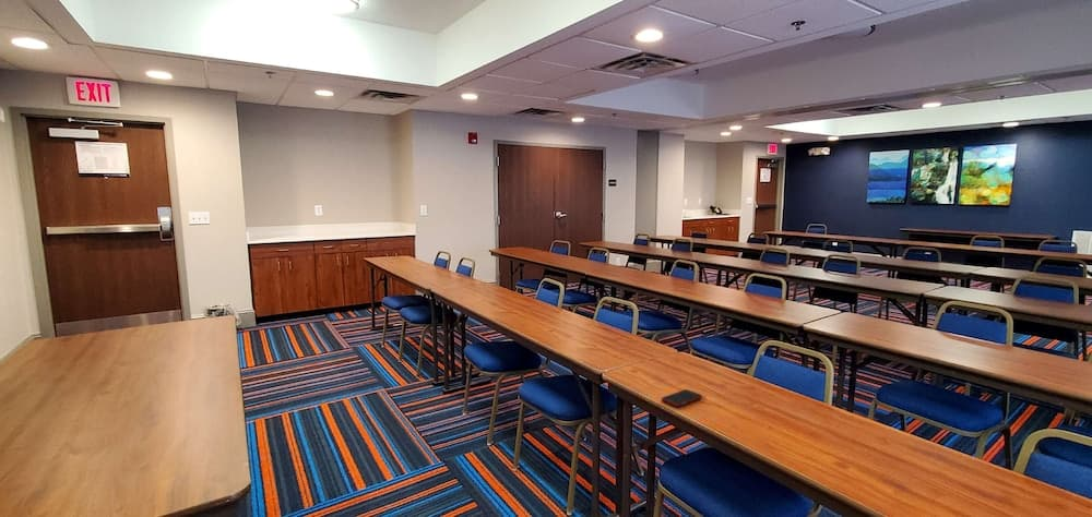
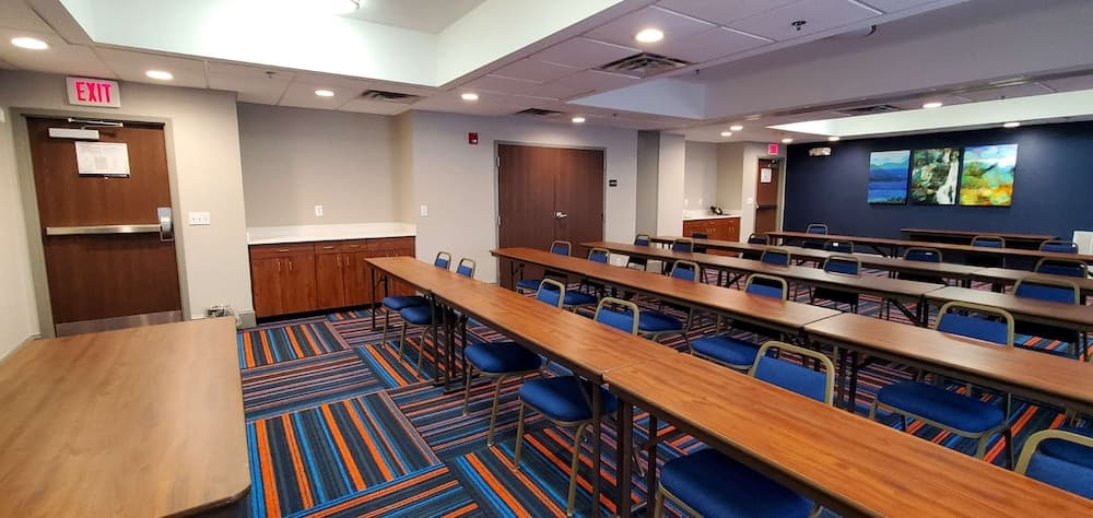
- cell phone (681, 397)
